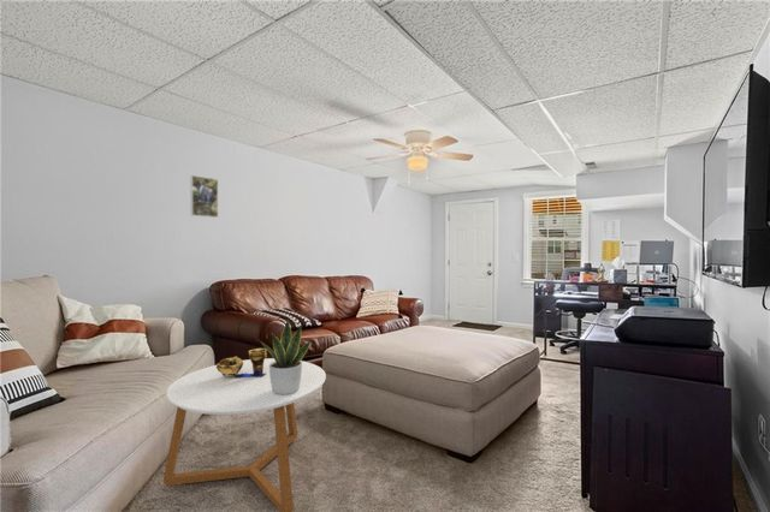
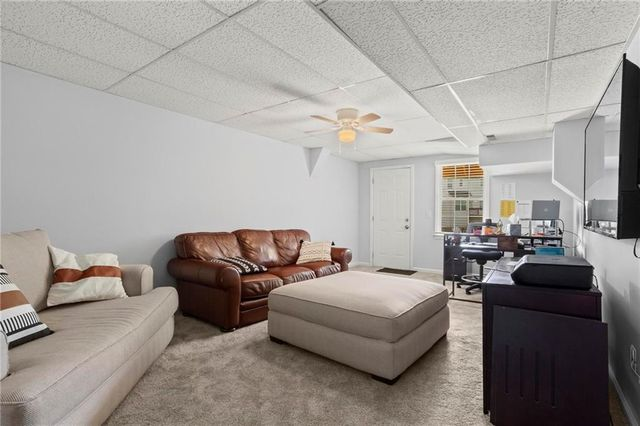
- decorative bowl (242, 363)
- coffee table (248, 412)
- potted plant (284, 353)
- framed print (205, 196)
